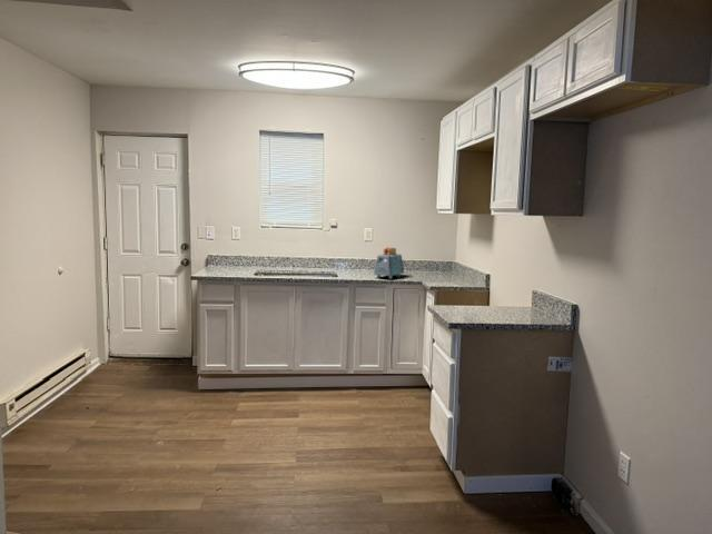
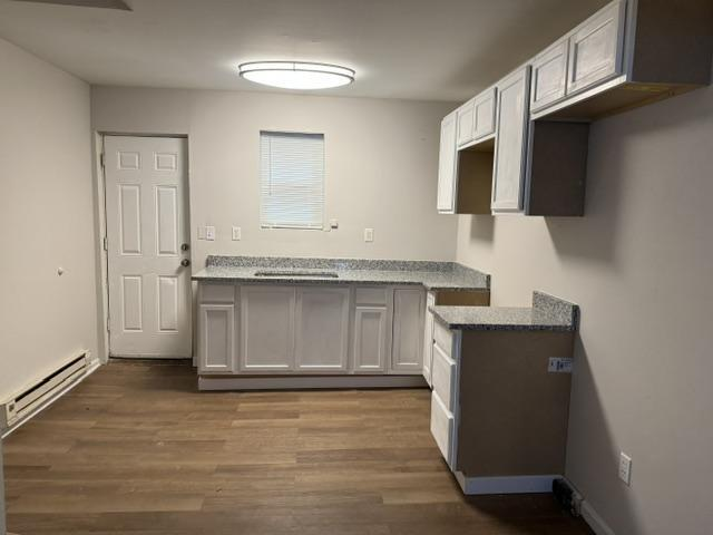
- toaster (388, 263)
